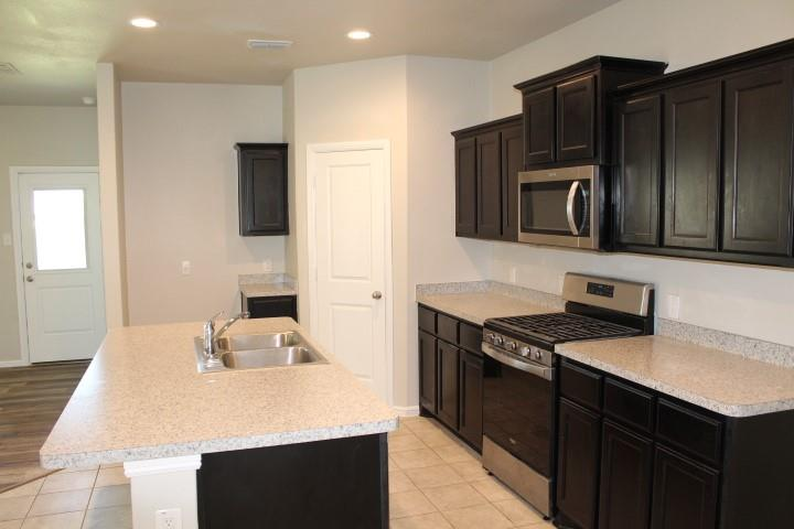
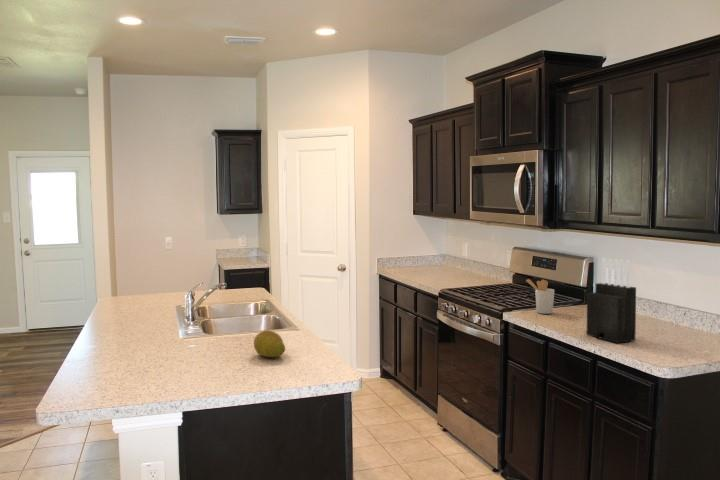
+ utensil holder (539, 295)
+ knife block (608, 298)
+ fruit (270, 344)
